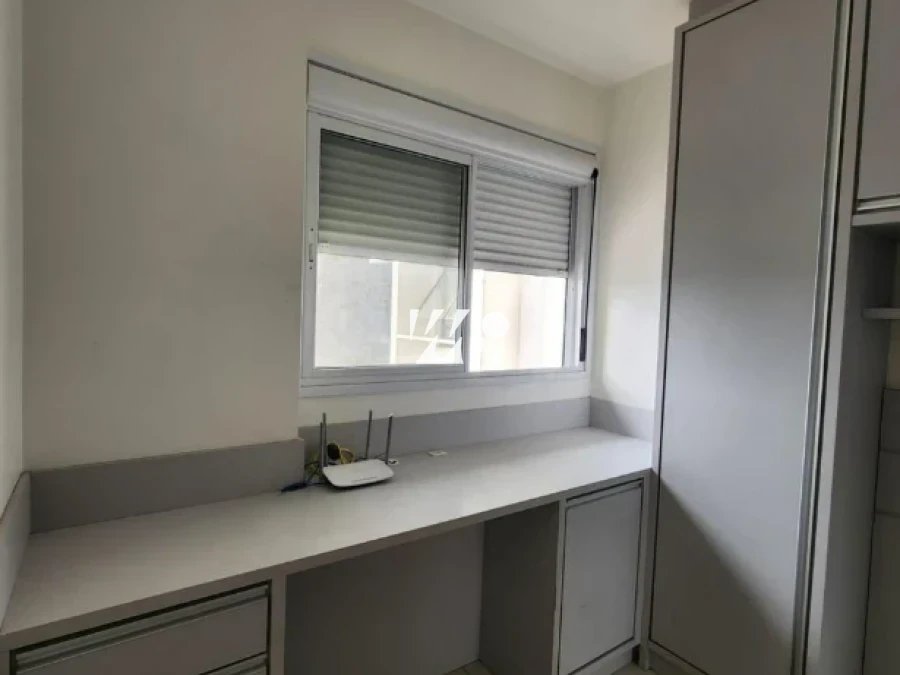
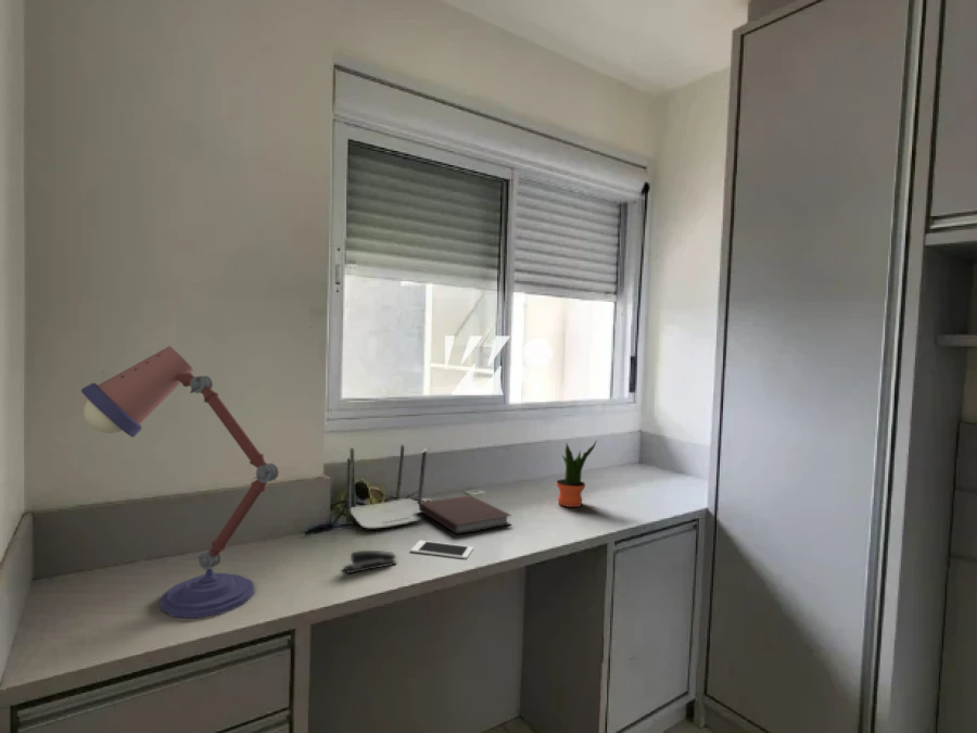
+ cell phone (442, 548)
+ stapler (370, 558)
+ desk lamp (232, 437)
+ notebook (464, 513)
+ potted plant (578, 470)
